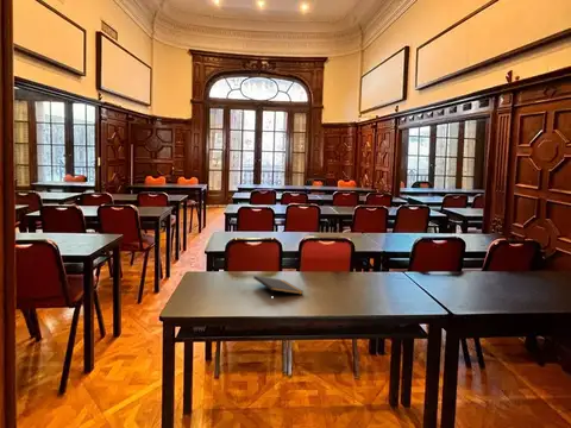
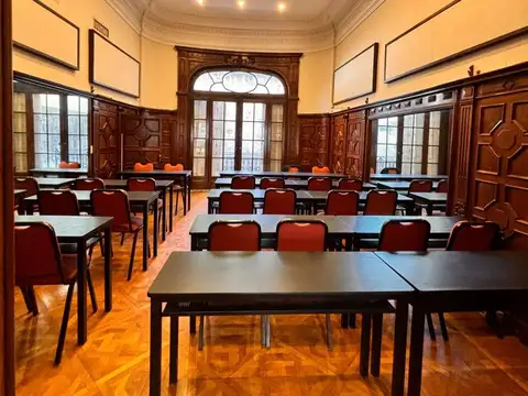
- notepad (277, 284)
